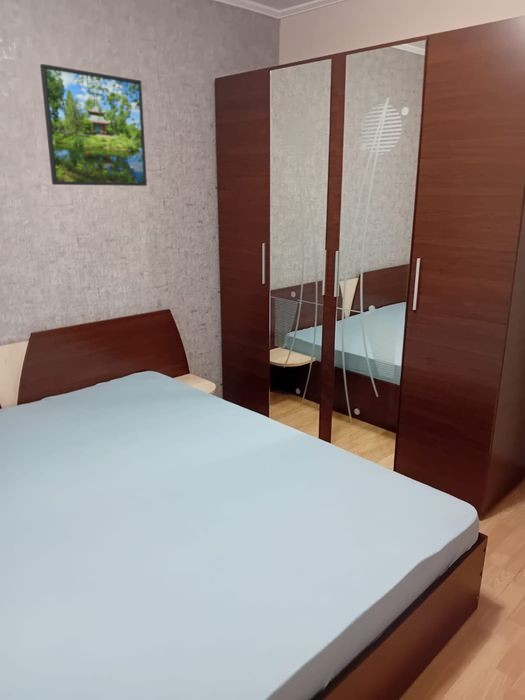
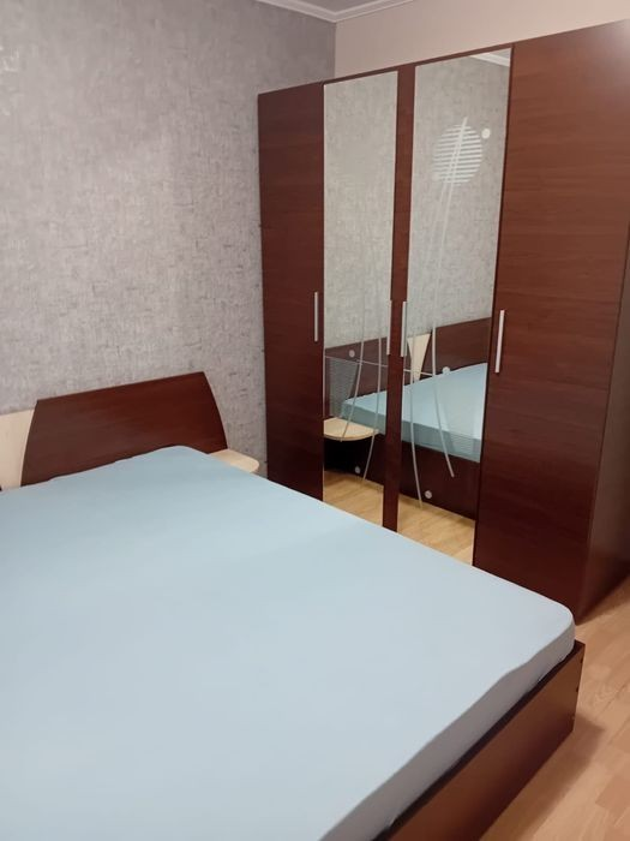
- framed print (98, 130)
